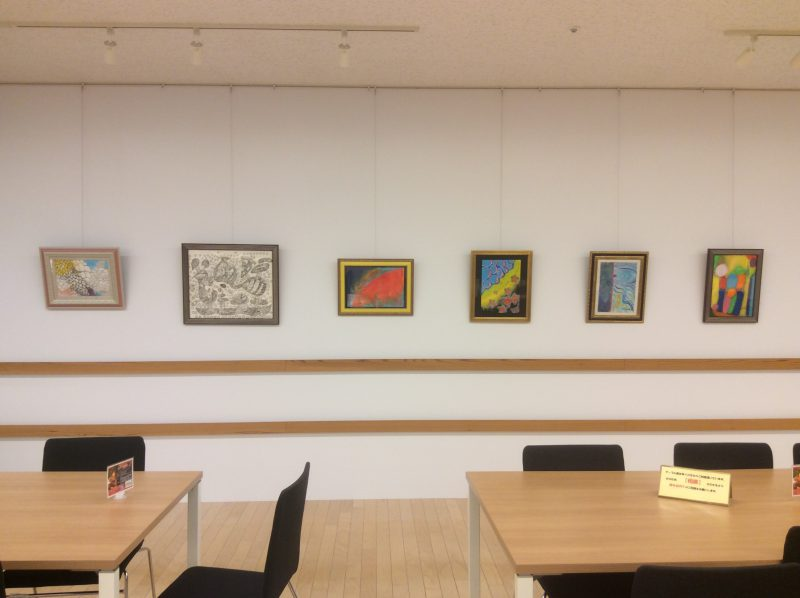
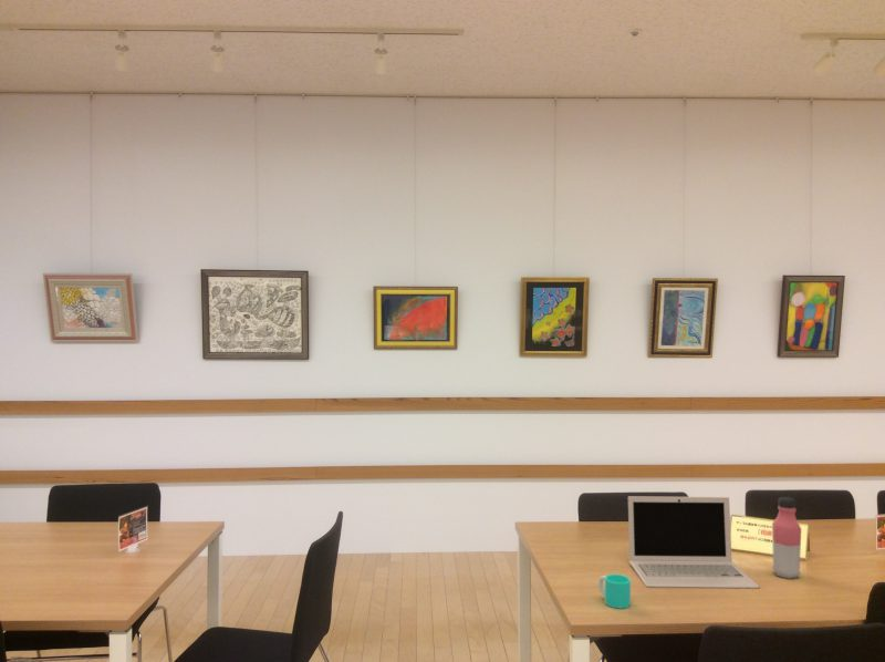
+ water bottle (787, 536)
+ laptop (689, 539)
+ cup (613, 589)
